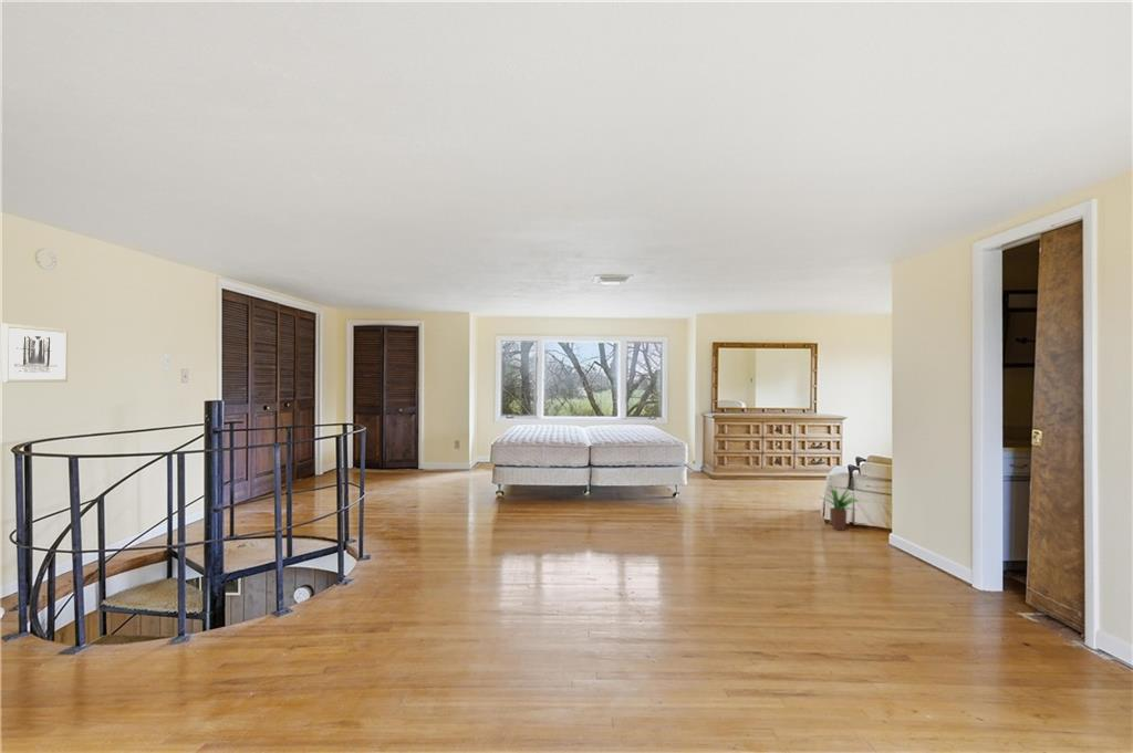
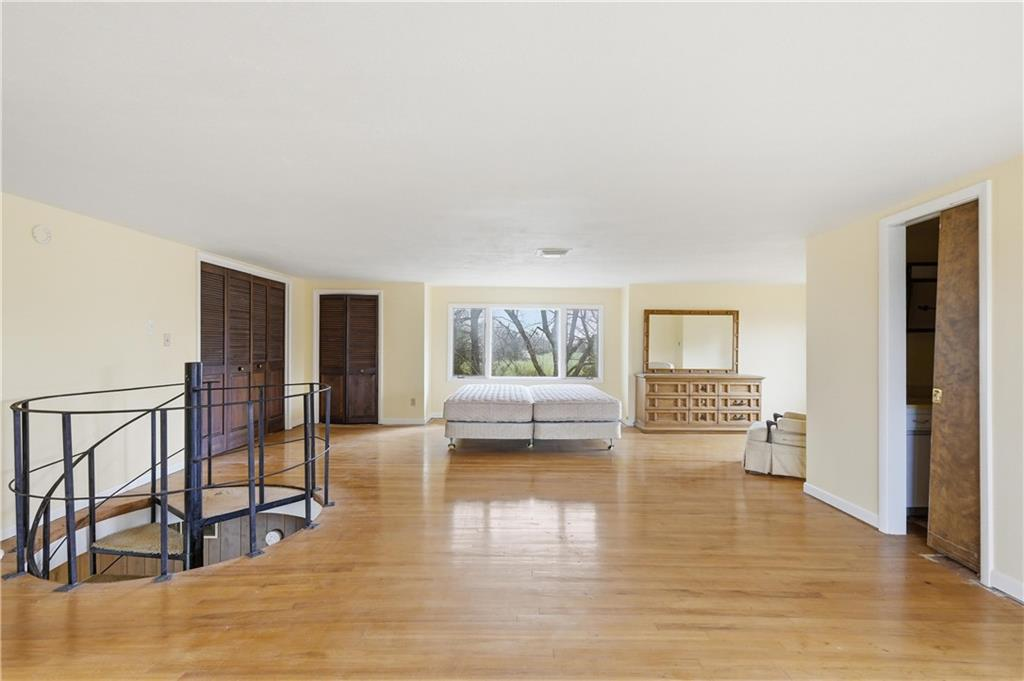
- wall art (35, 354)
- potted plant (841, 506)
